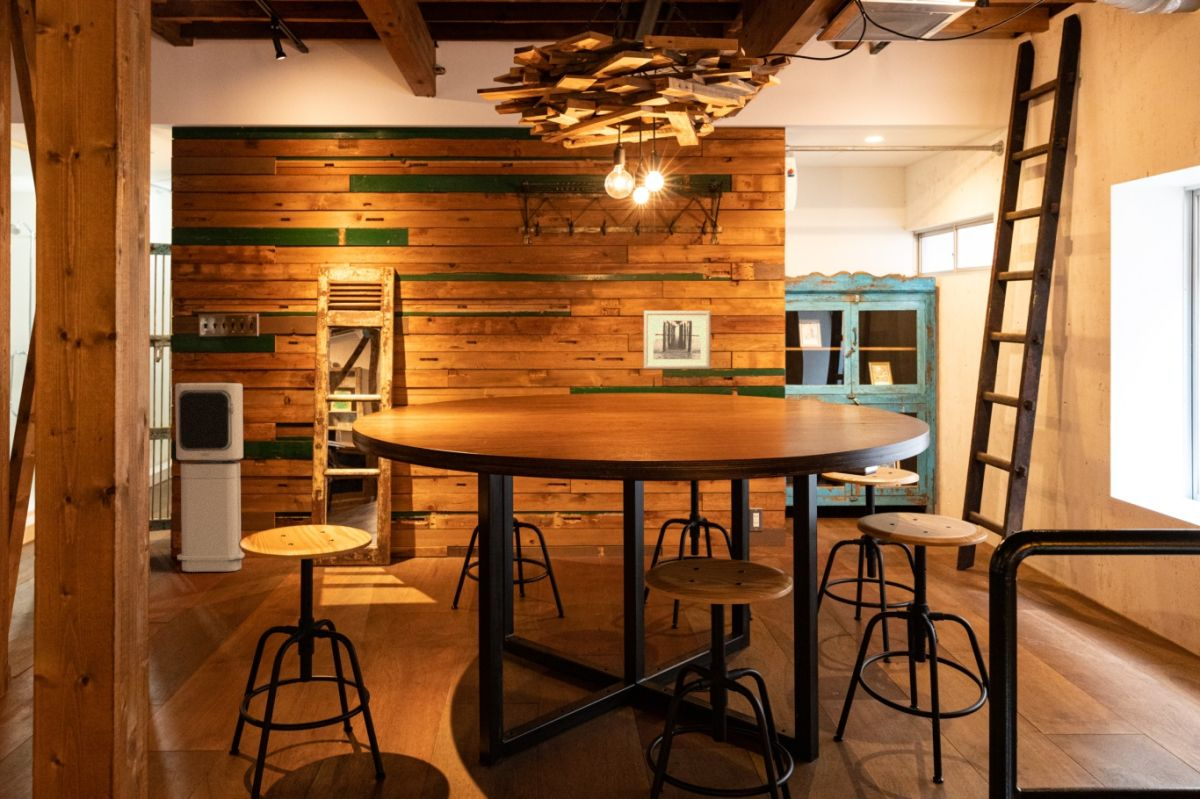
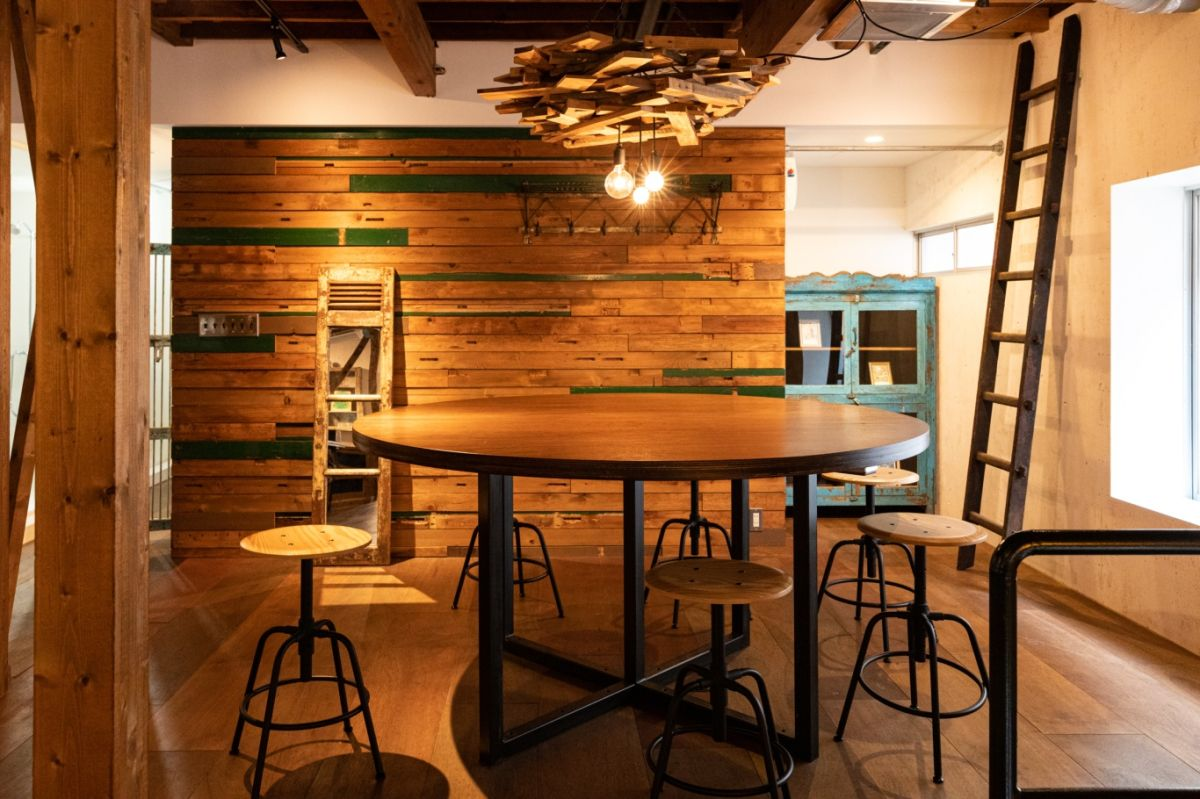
- wall art (676, 339)
- air purifier (218, 474)
